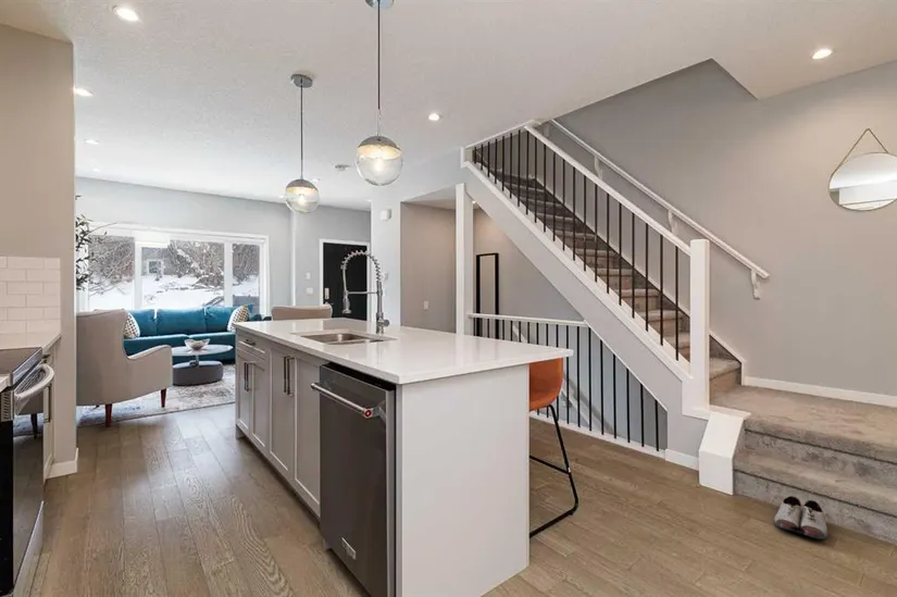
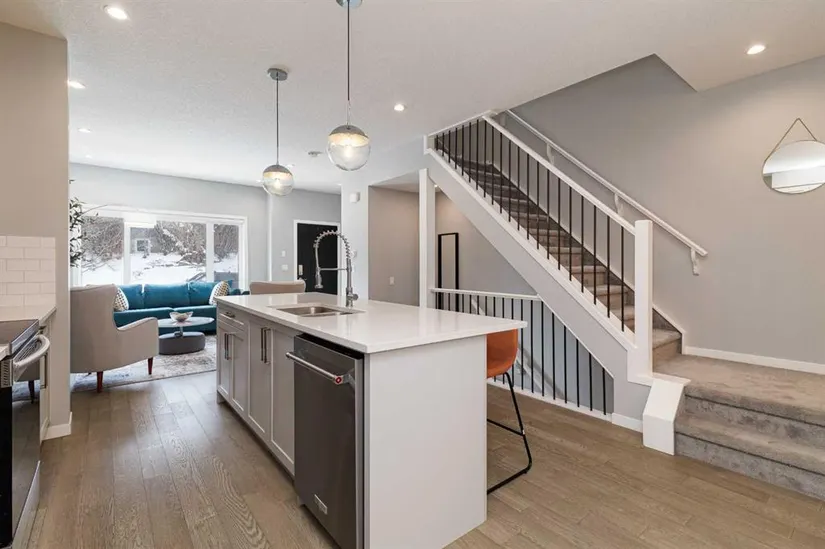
- shoe (800, 517)
